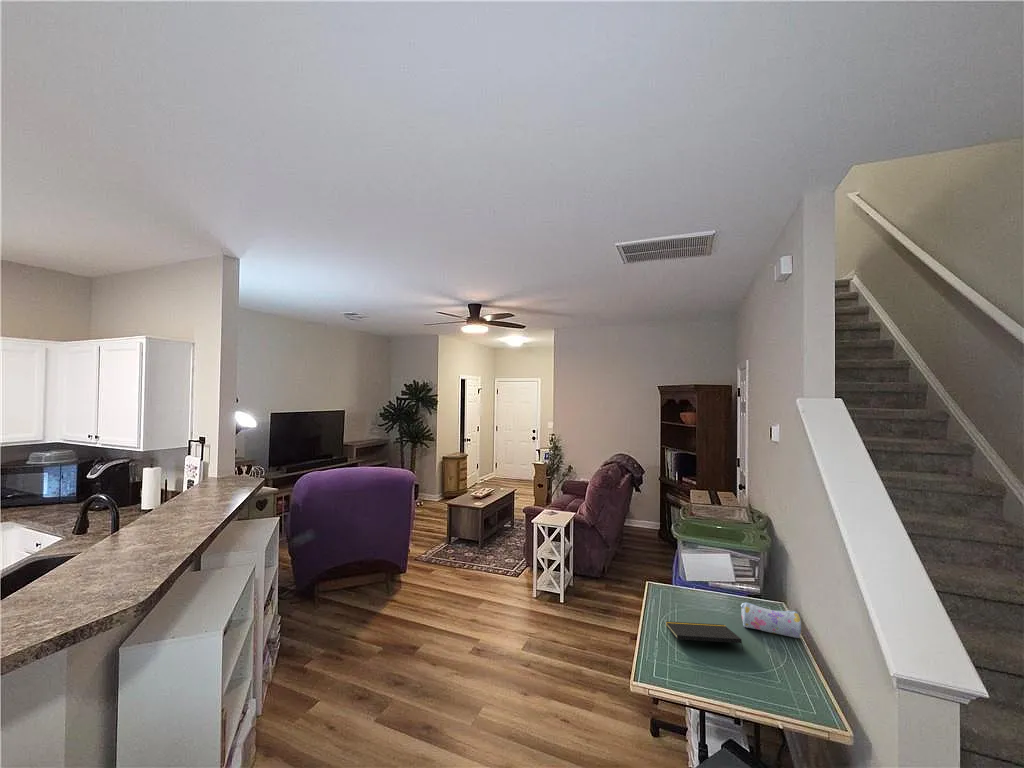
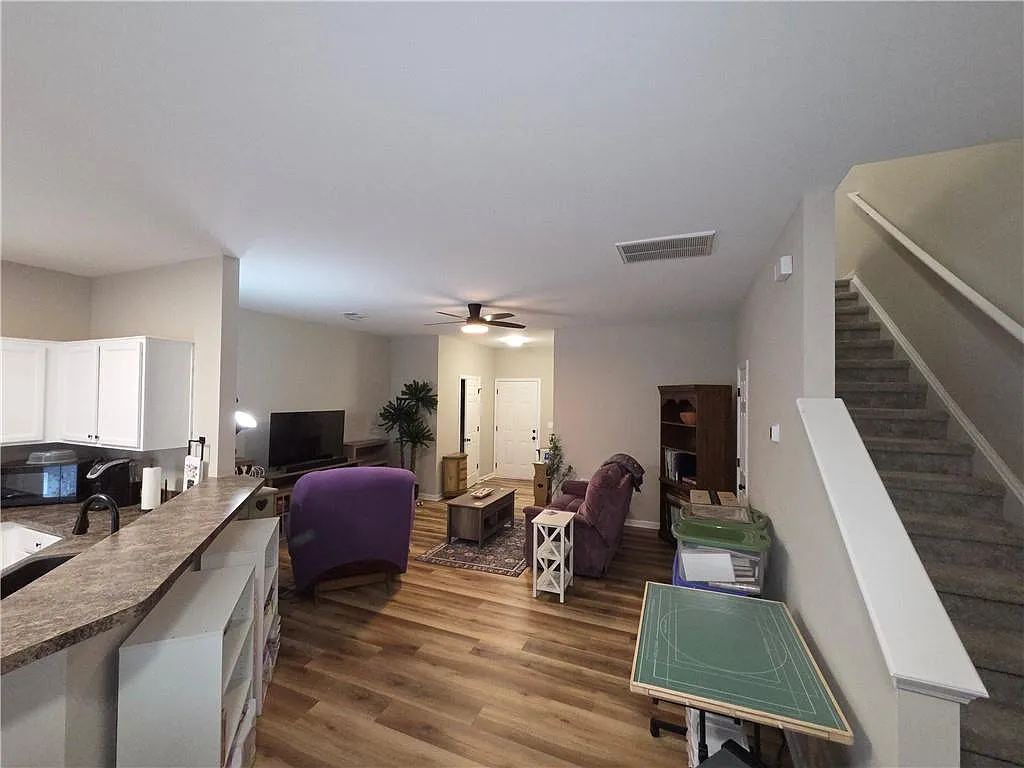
- pencil case (770, 619)
- notepad (701, 631)
